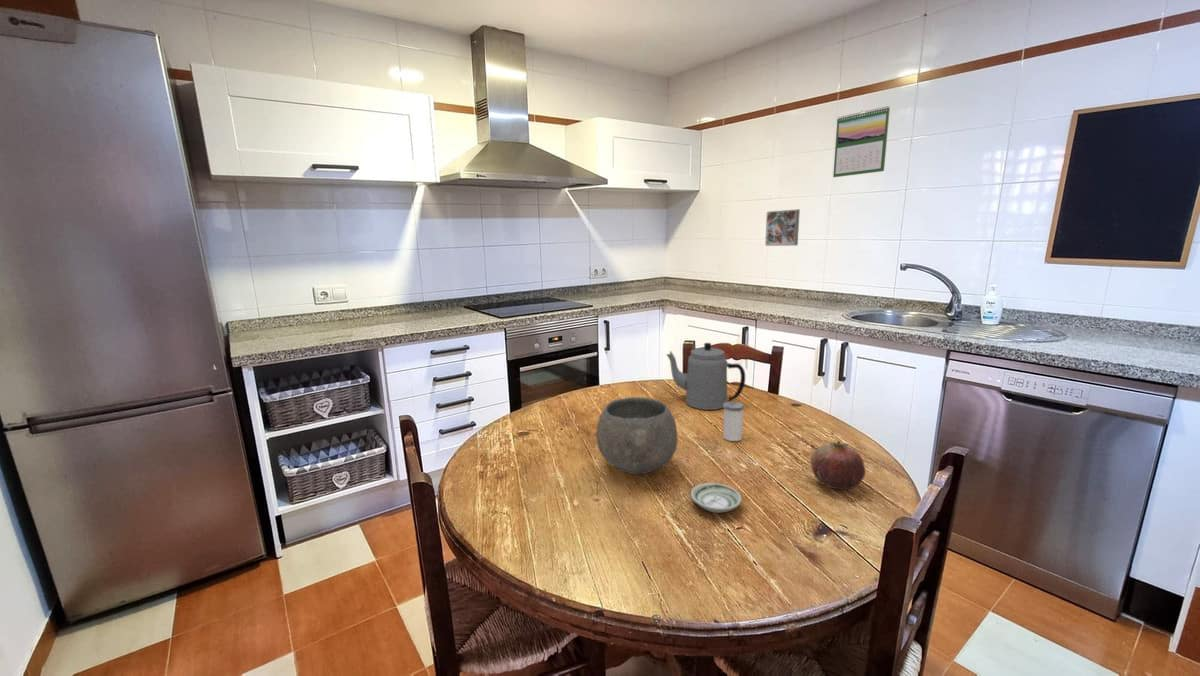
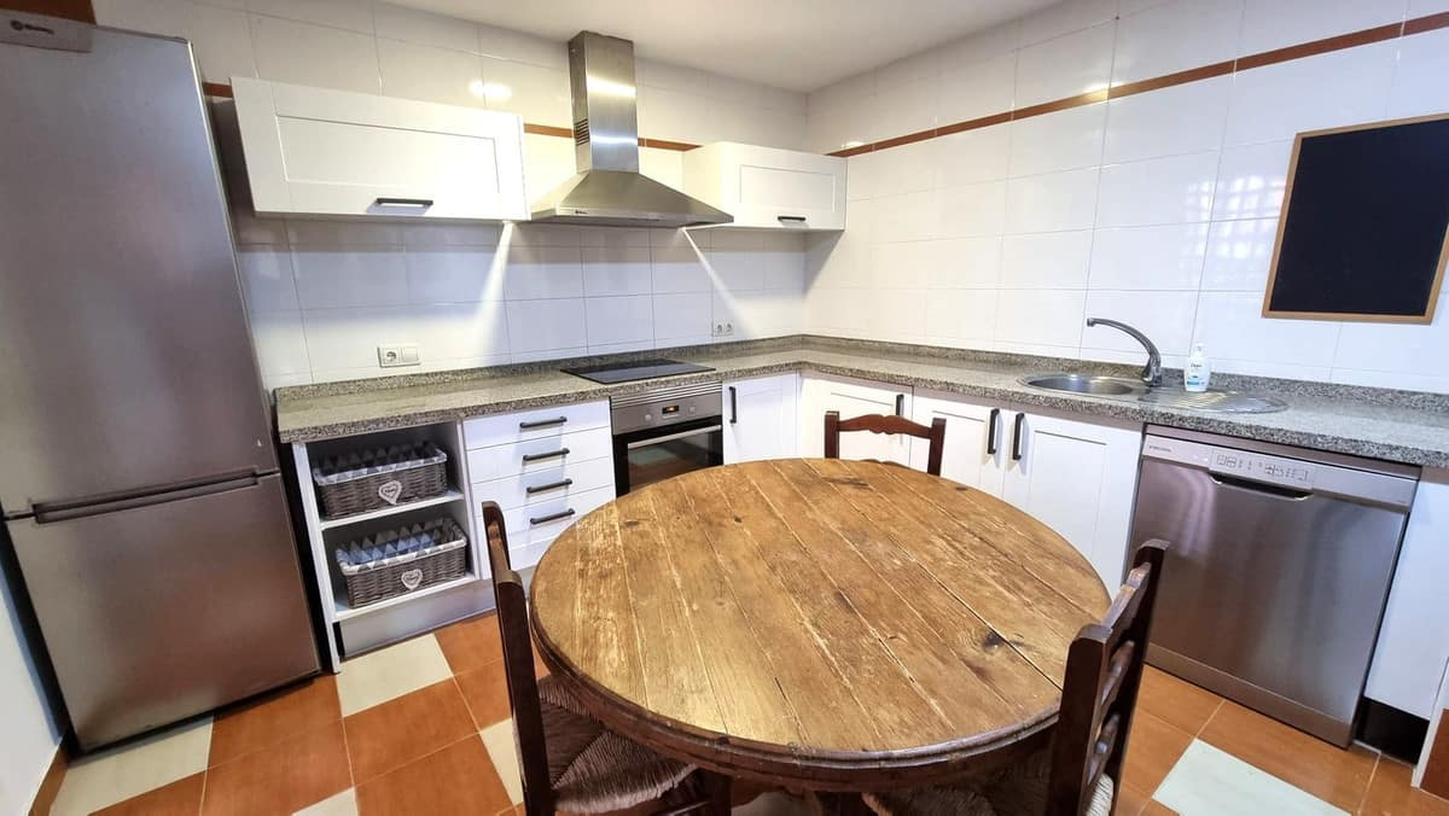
- calendar (860, 142)
- saucer (715, 500)
- fruit (837, 464)
- bowl (636, 438)
- teapot (704, 372)
- salt shaker (733, 421)
- decorative tile (781, 228)
